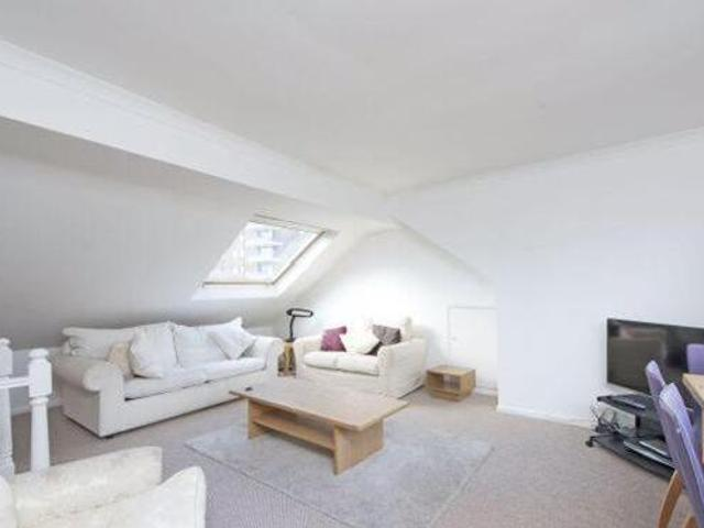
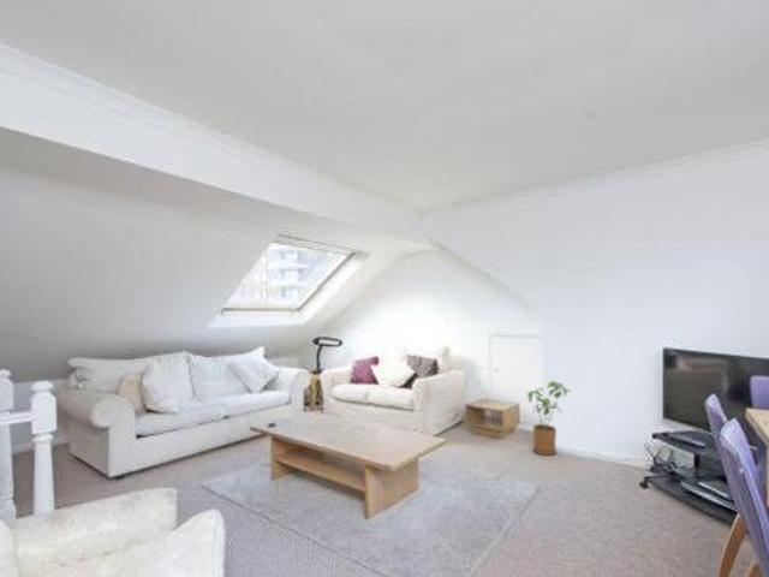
+ house plant (544, 416)
